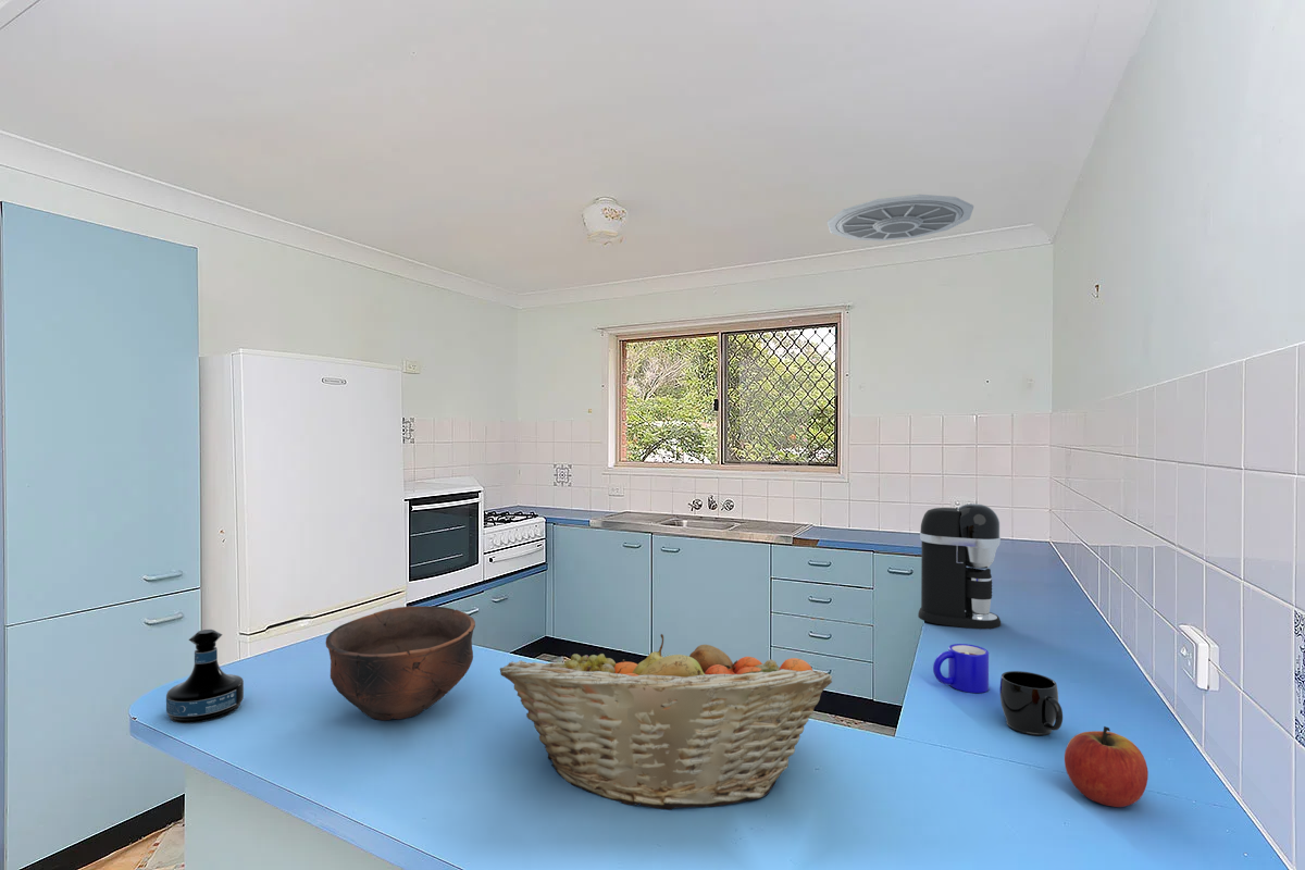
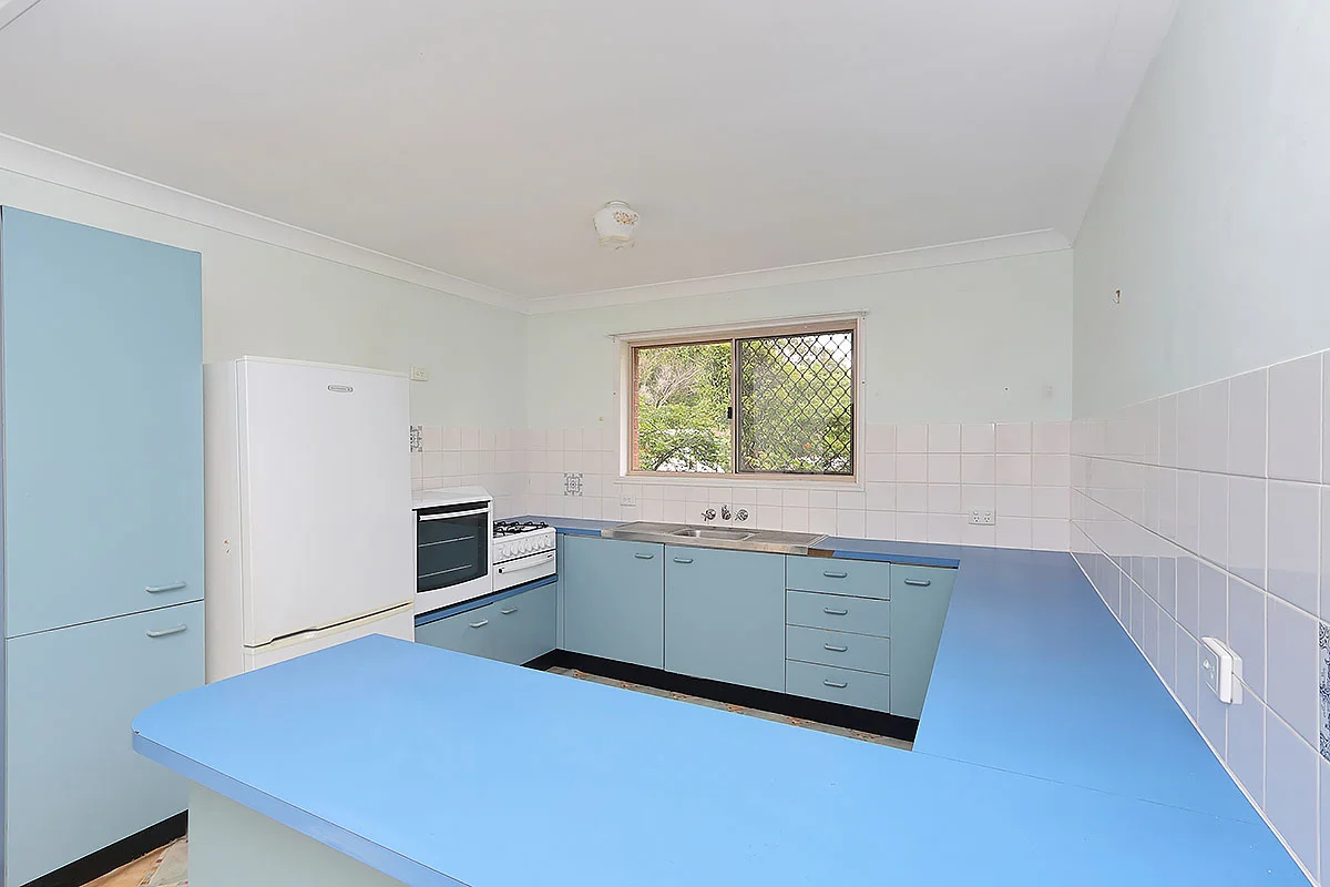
- mug (1032, 706)
- tequila bottle (206, 670)
- ceiling vent (897, 223)
- mug (959, 668)
- coffee maker (958, 561)
- apple (1105, 763)
- fruit basket (663, 698)
- bowl (402, 666)
